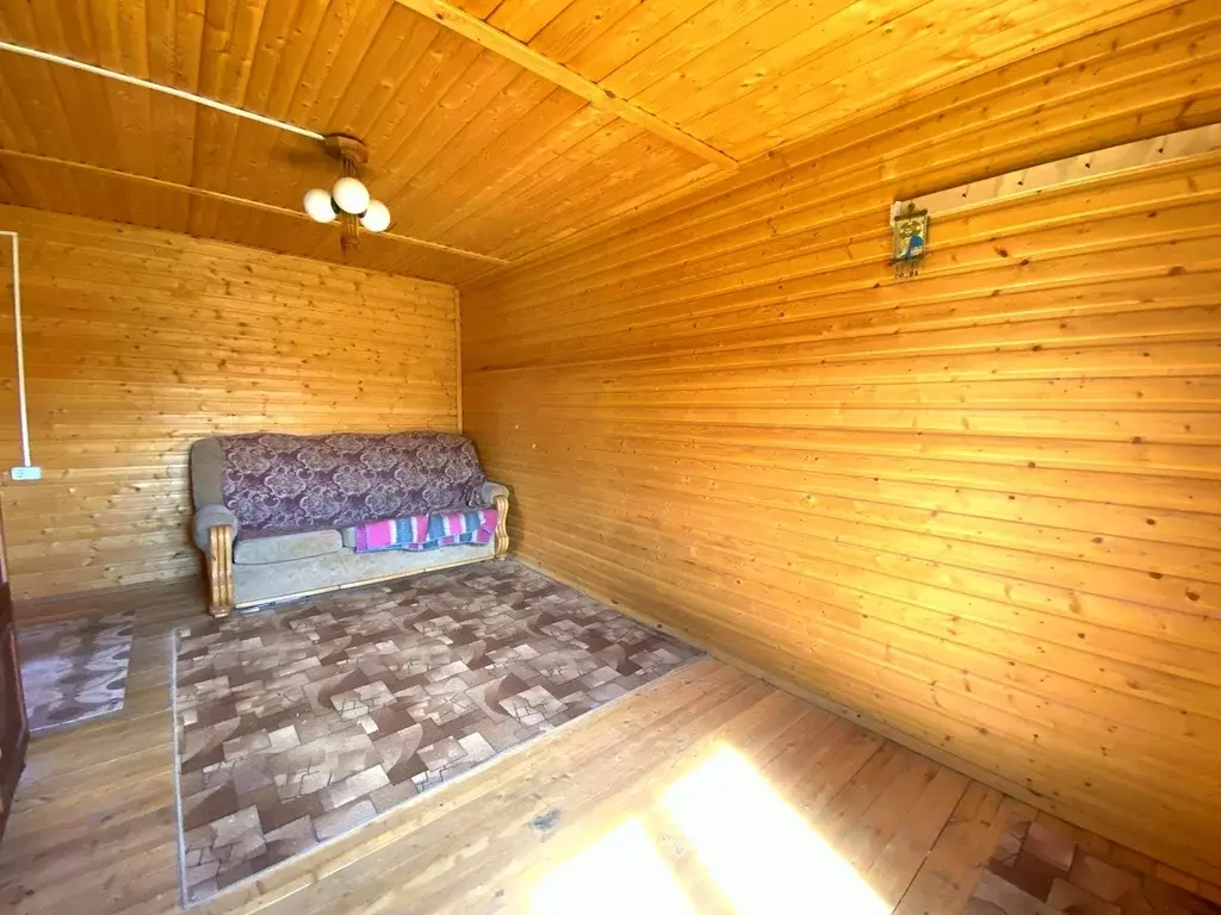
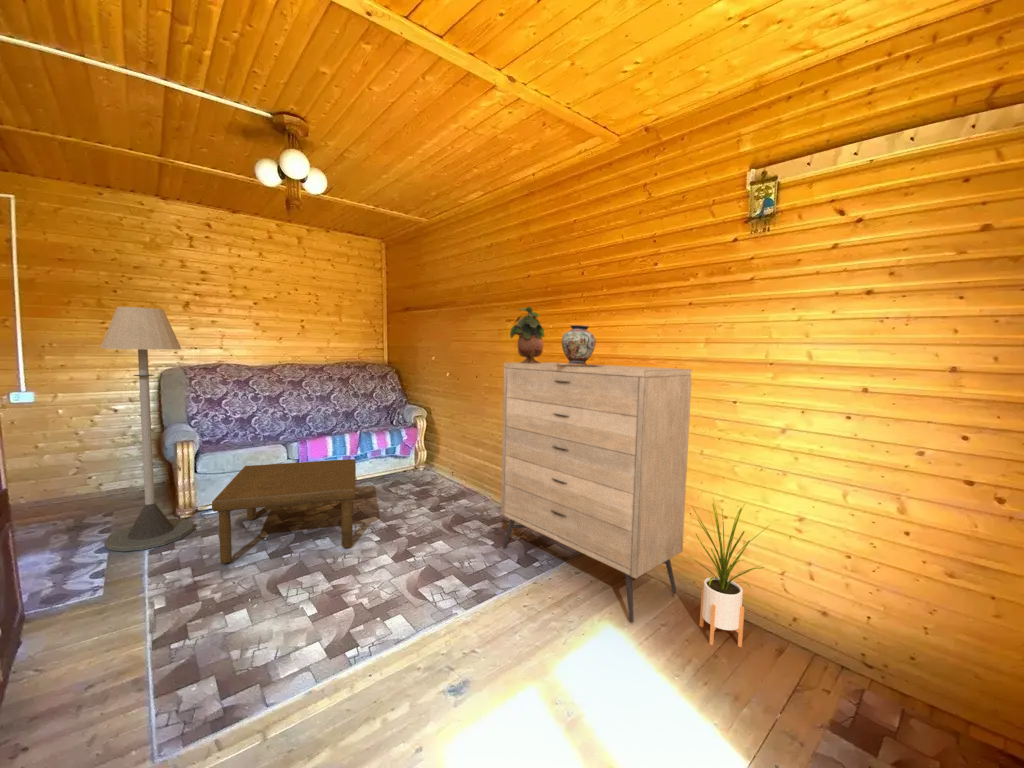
+ decorative vase (580, 345)
+ potted plant (527, 335)
+ dresser (585, 468)
+ coffee table (295, 503)
+ floor lamp (146, 424)
+ house plant (726, 569)
